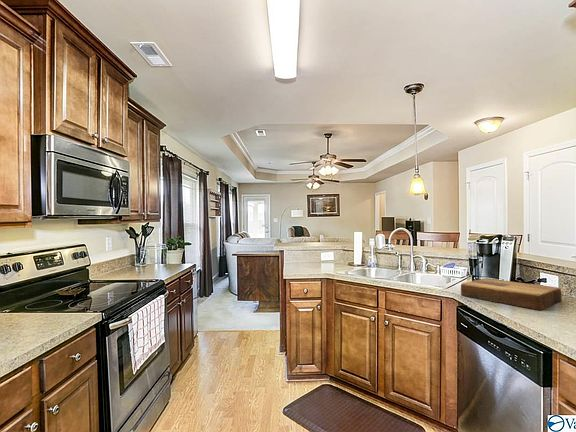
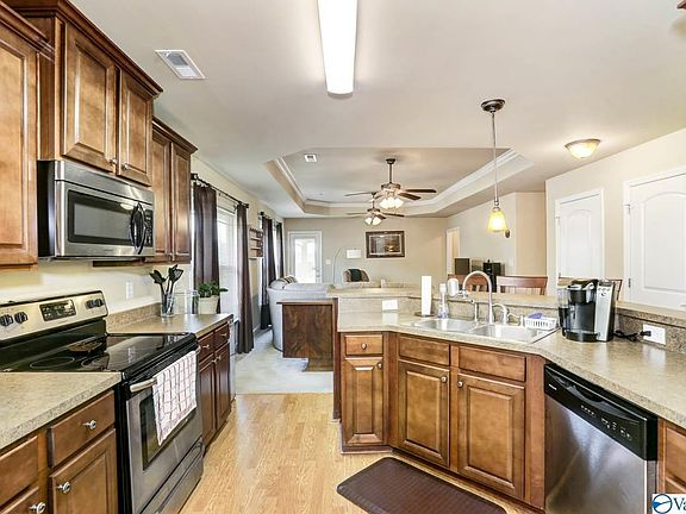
- cutting board (509, 291)
